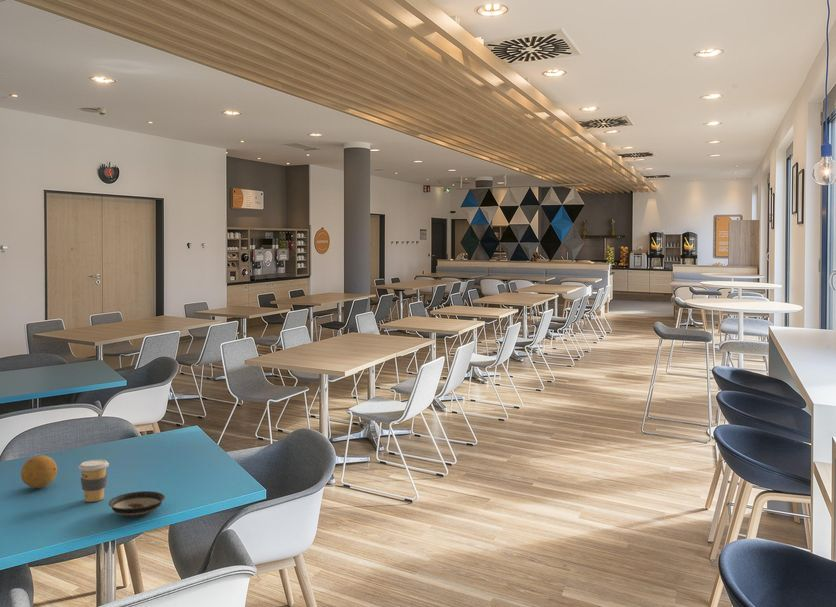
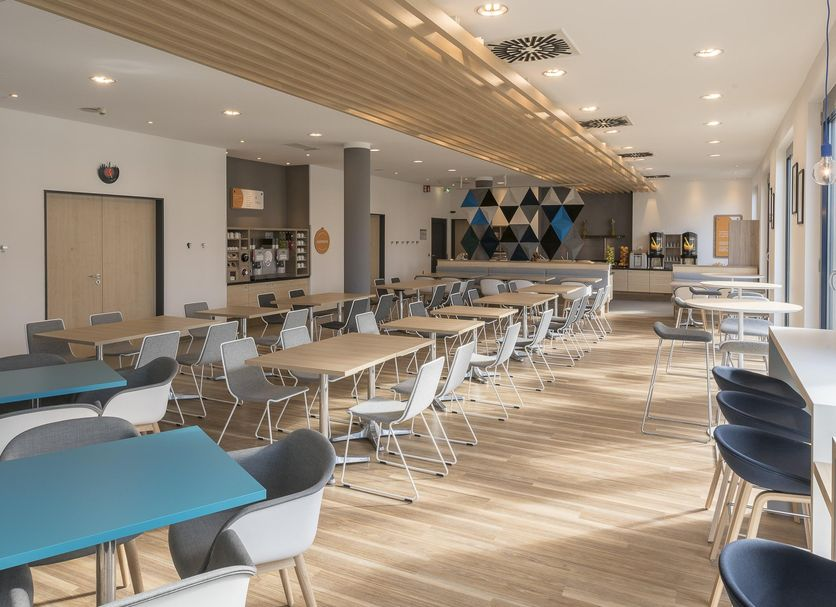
- fruit (39, 471)
- saucer (137, 505)
- coffee cup (94, 480)
